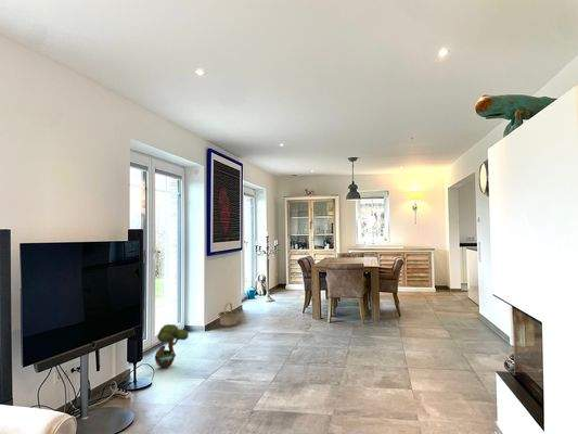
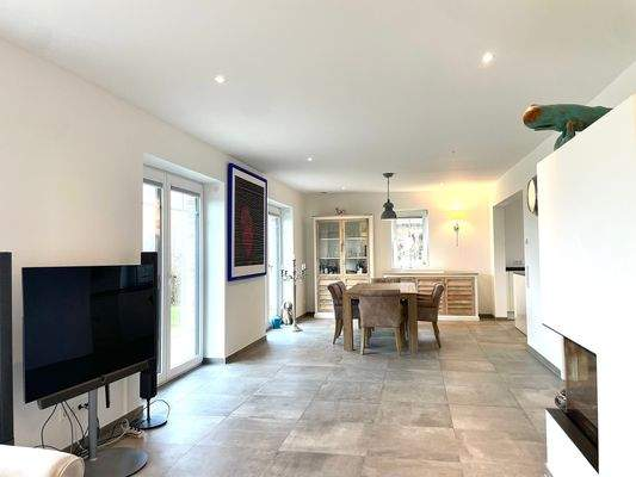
- basket (228, 314)
- decorative tree (169, 345)
